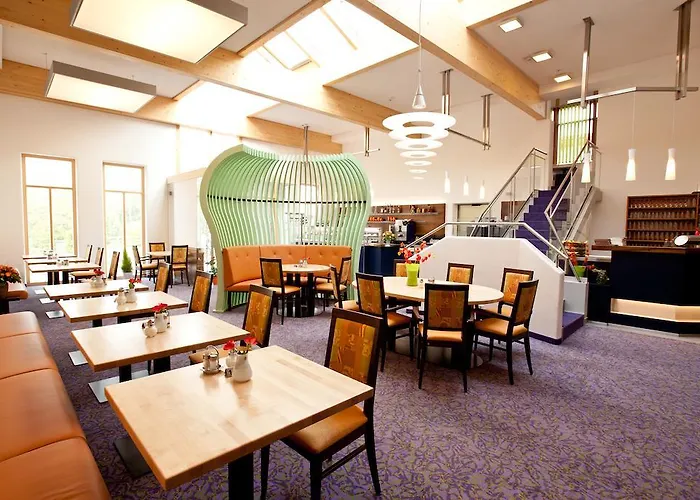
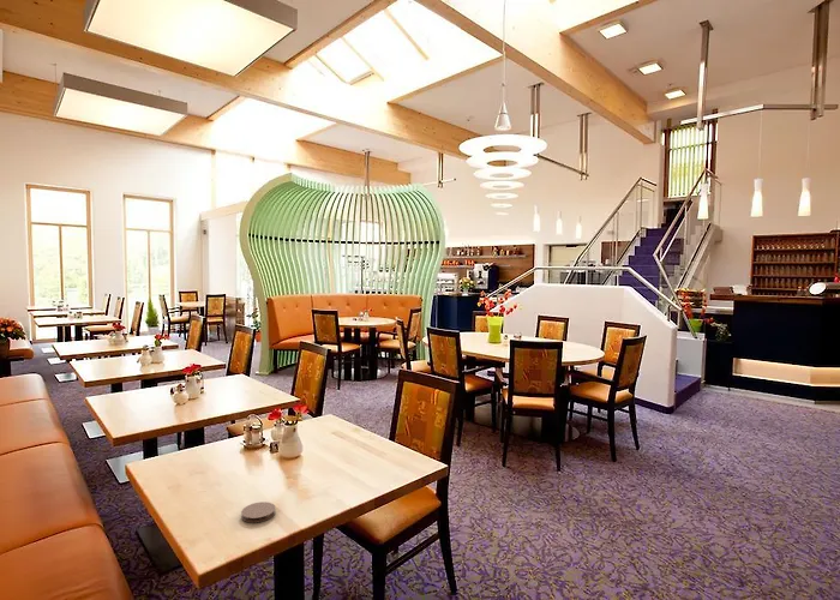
+ coaster (258, 511)
